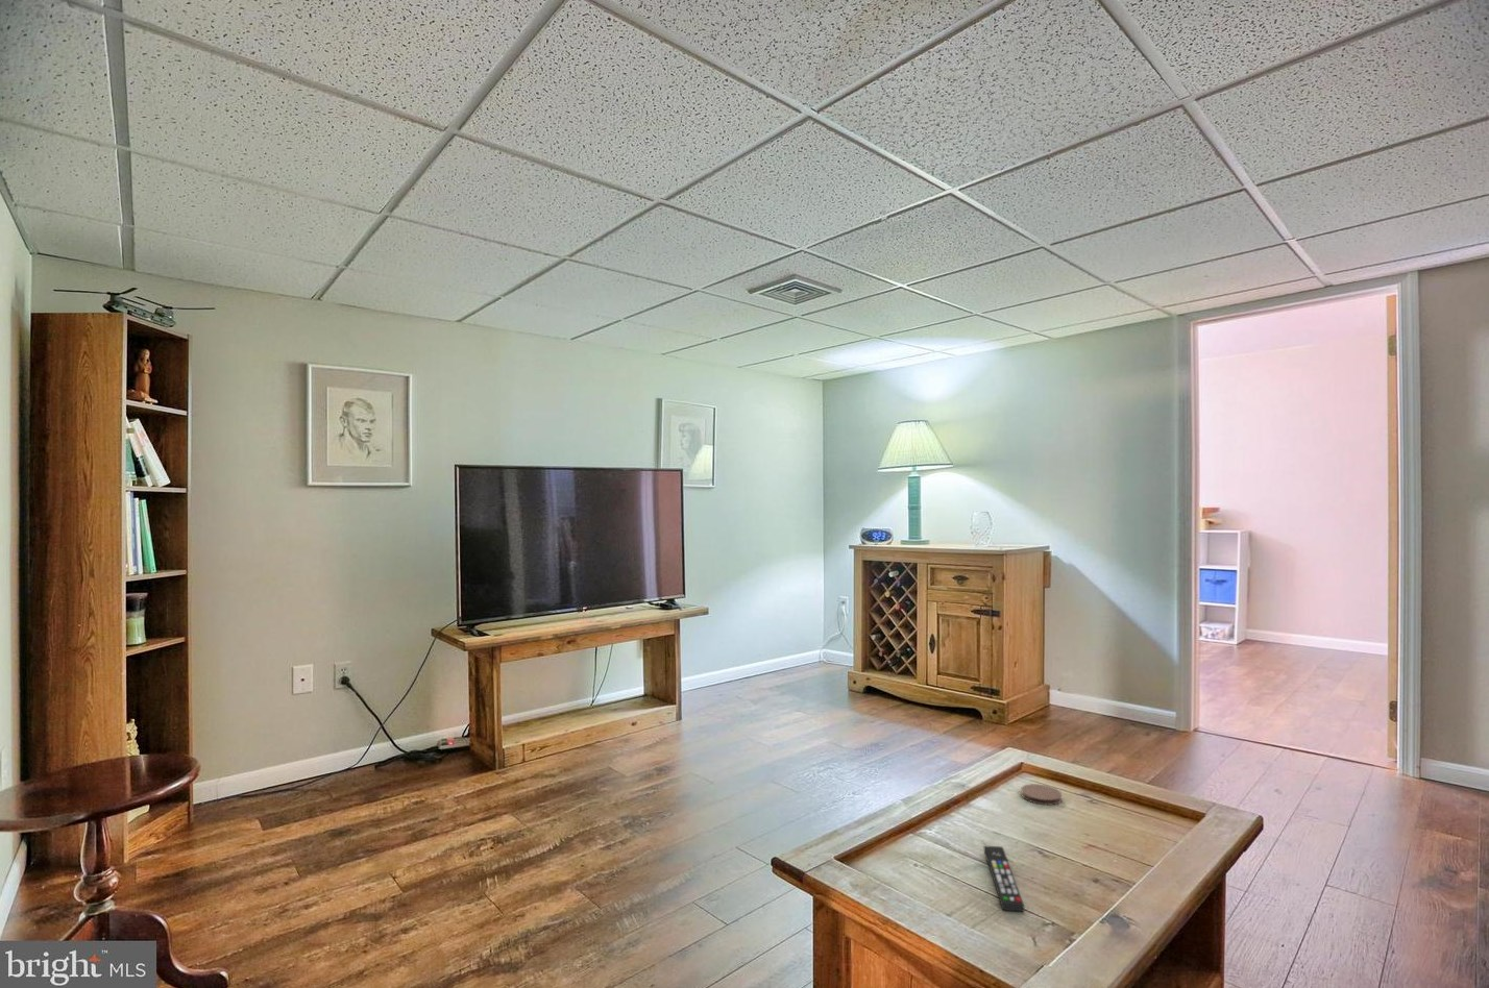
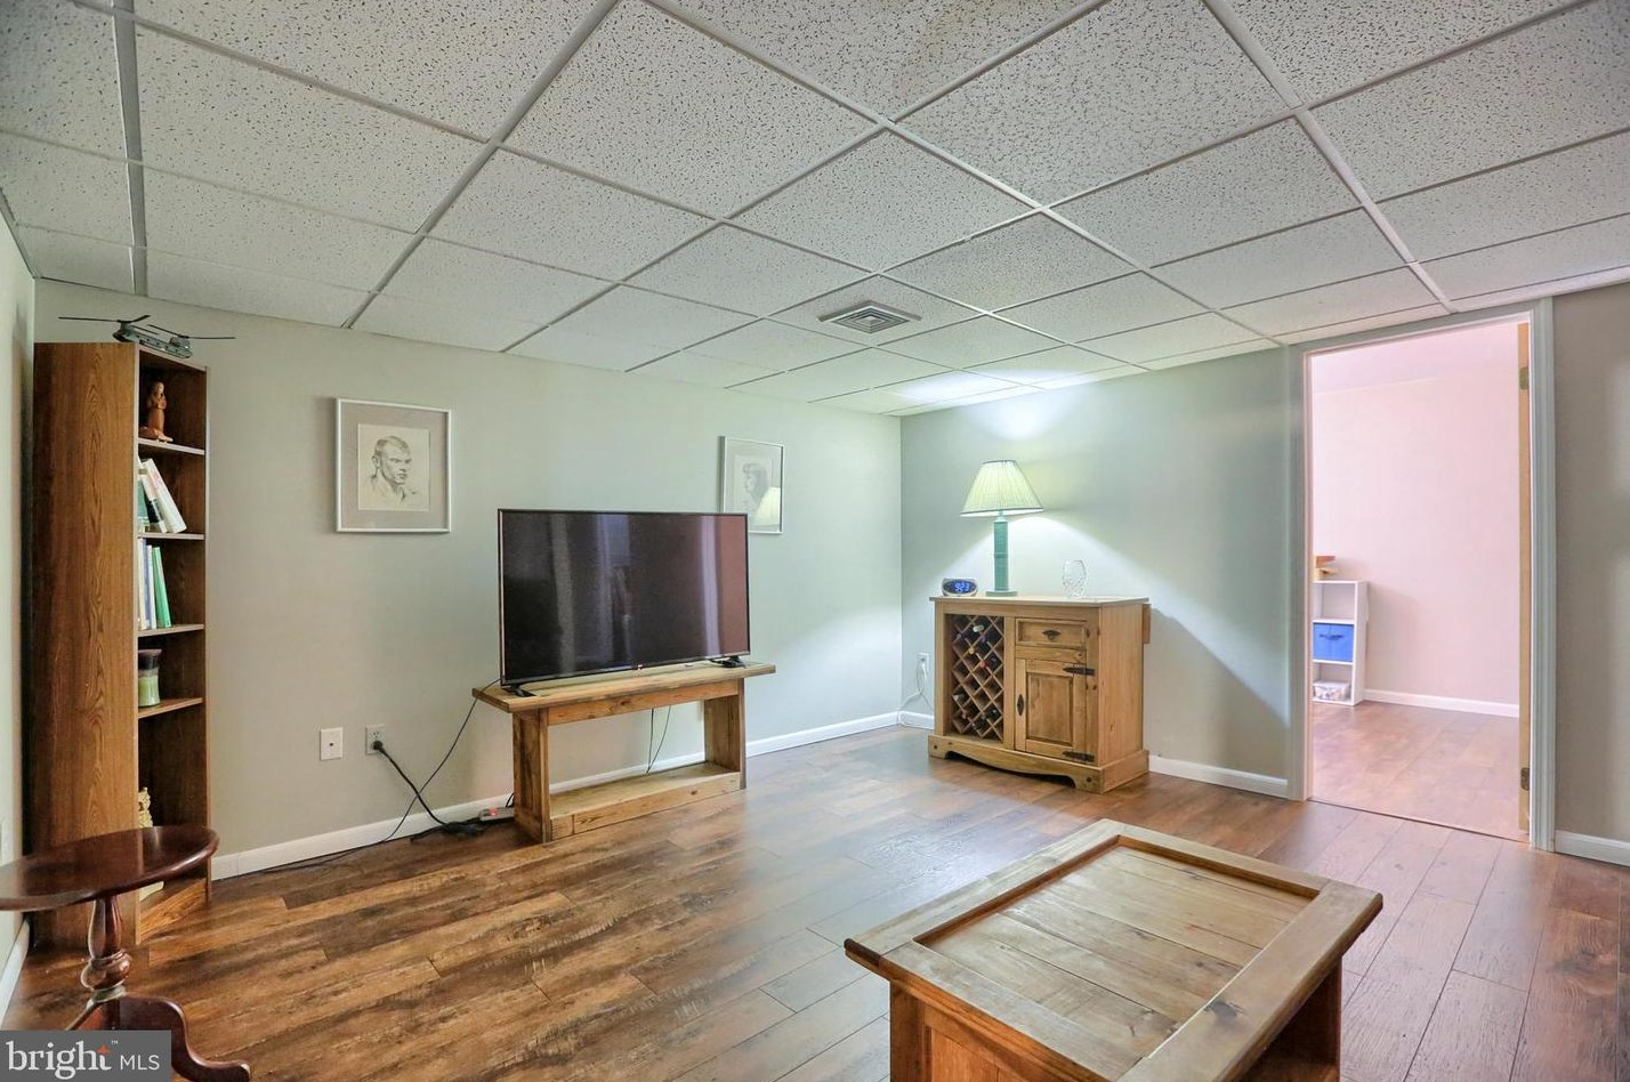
- remote control (1003, 876)
- coaster (1040, 794)
